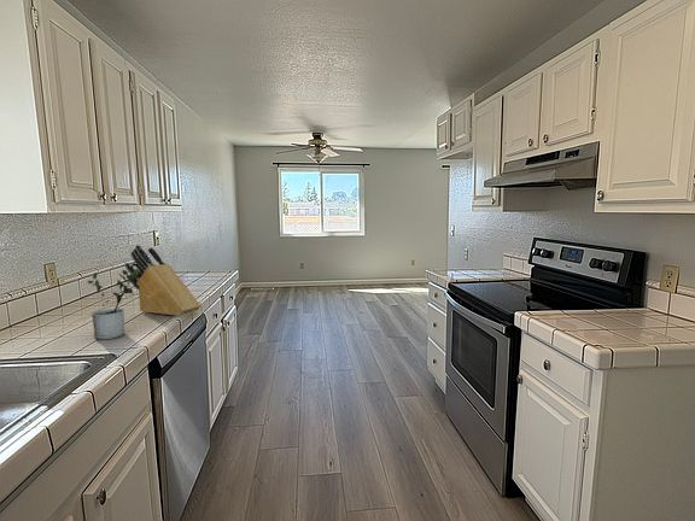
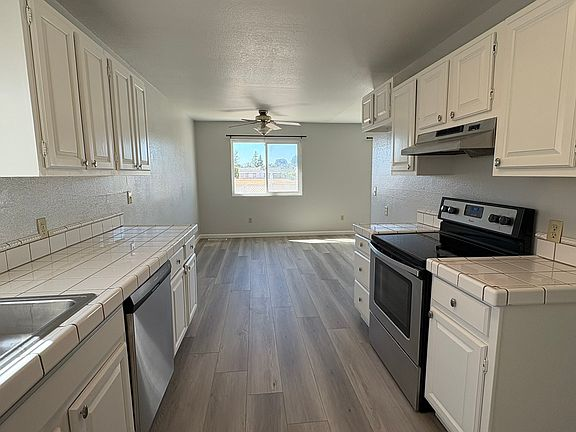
- knife block (160, 279)
- potted plant (109, 300)
